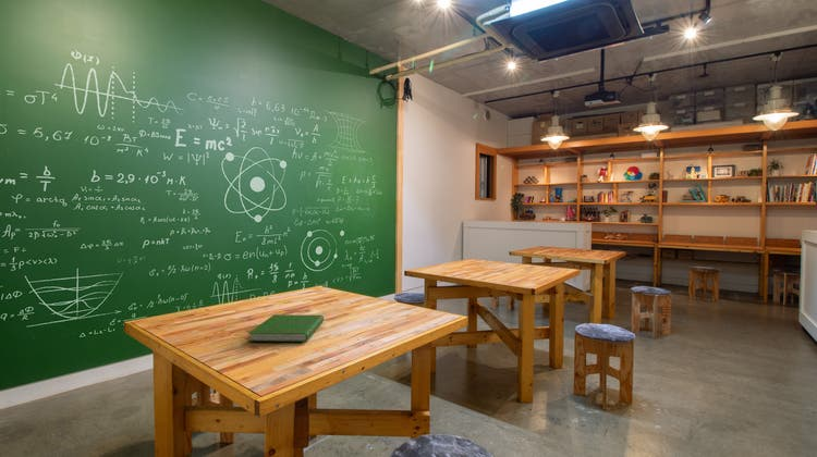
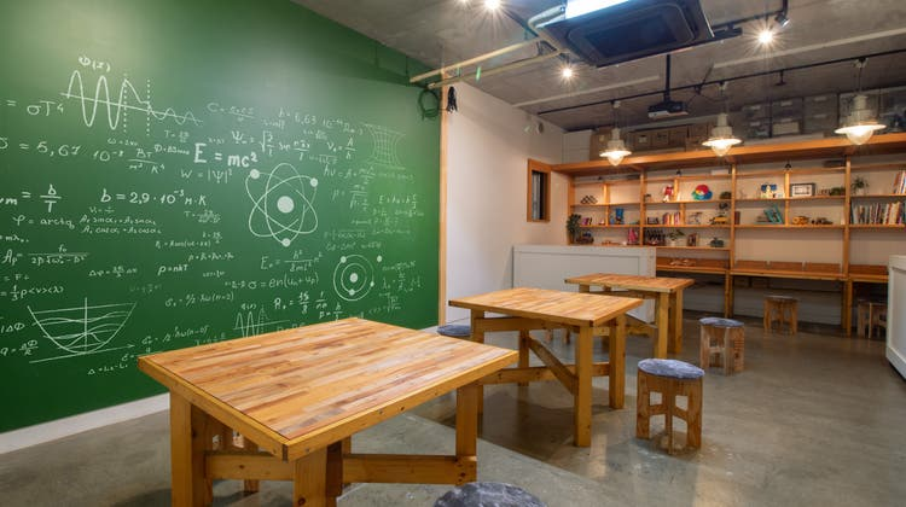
- hardcover book (289, 326)
